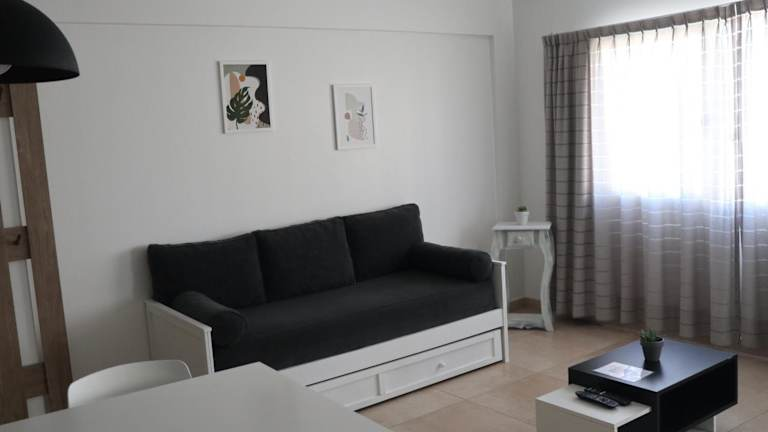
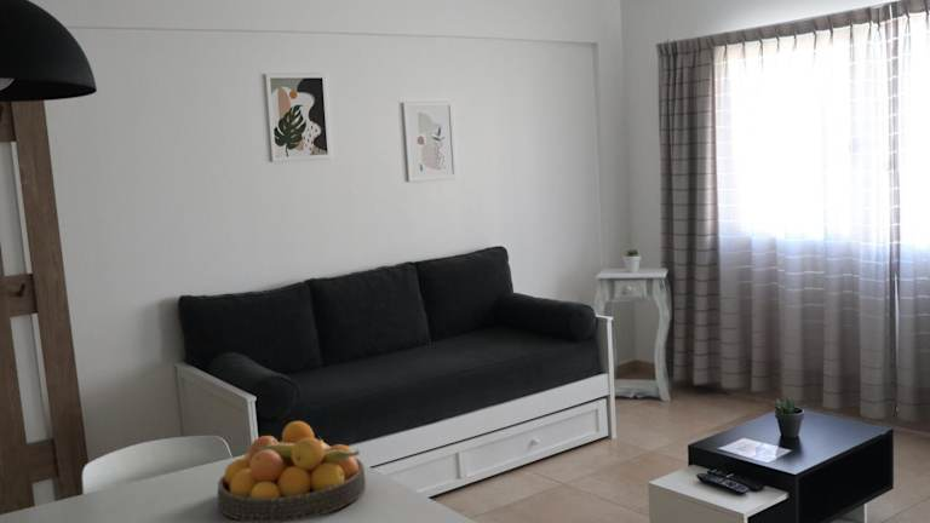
+ fruit bowl (291, 464)
